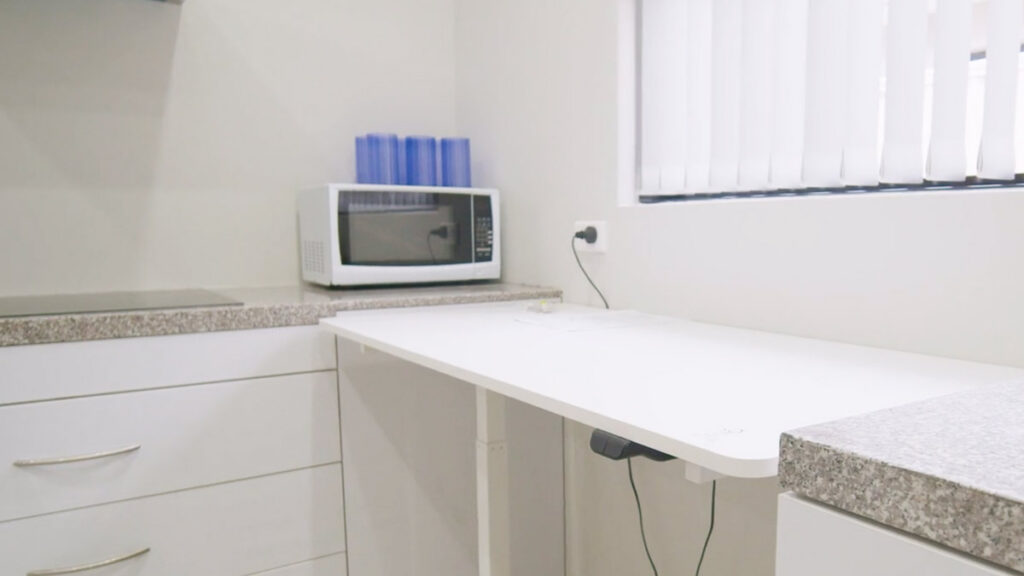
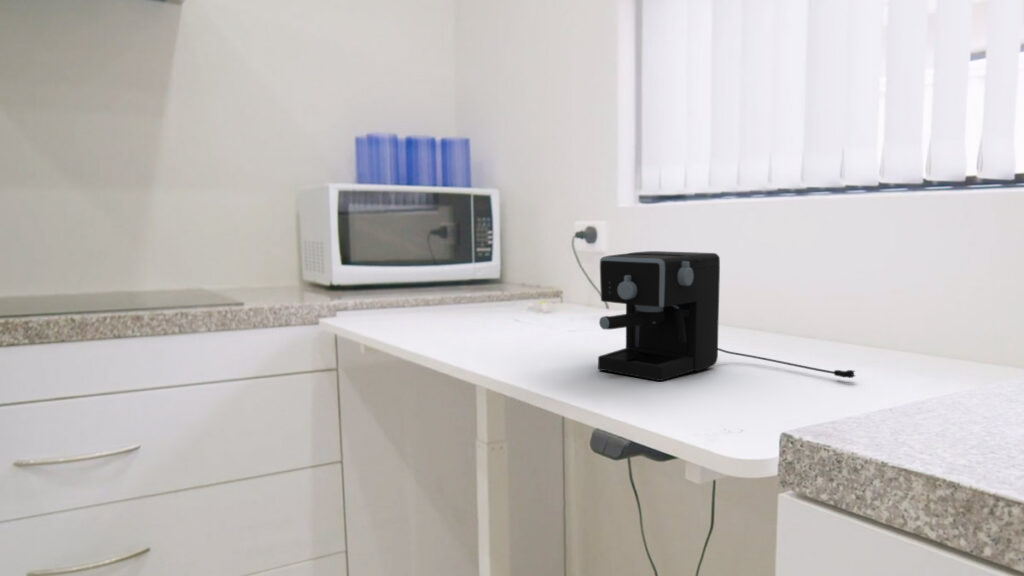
+ coffee maker (718, 315)
